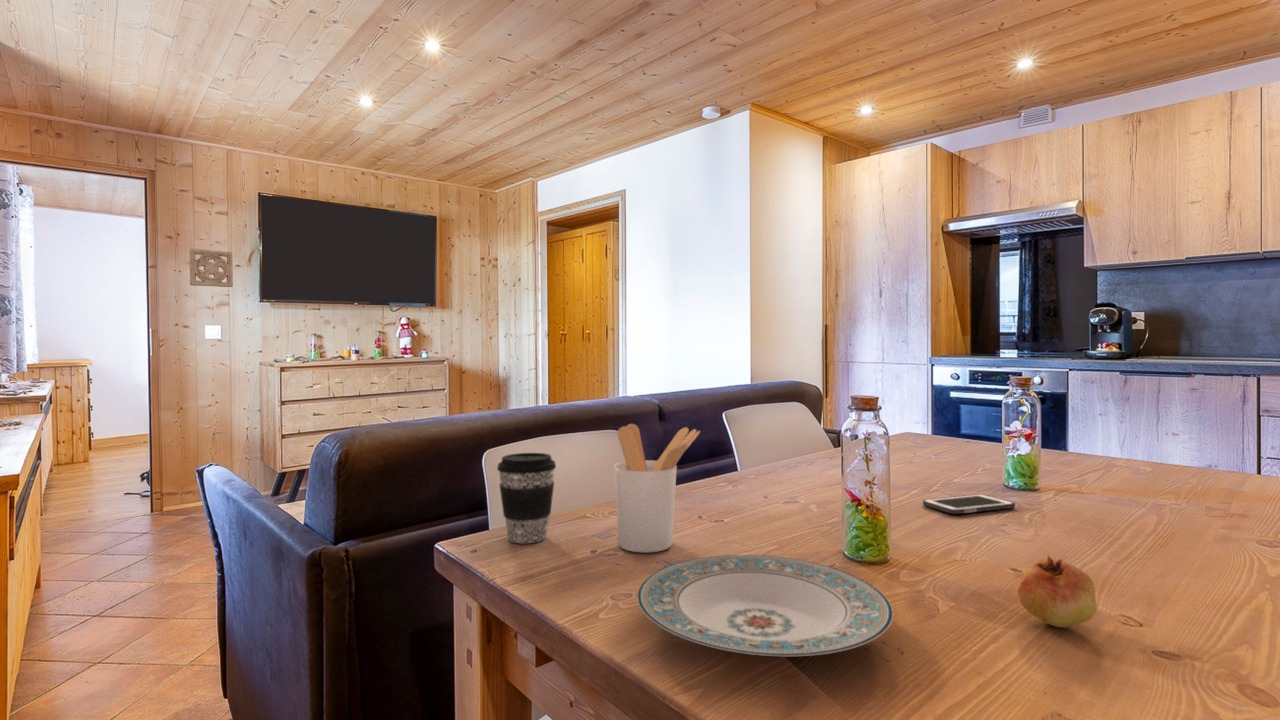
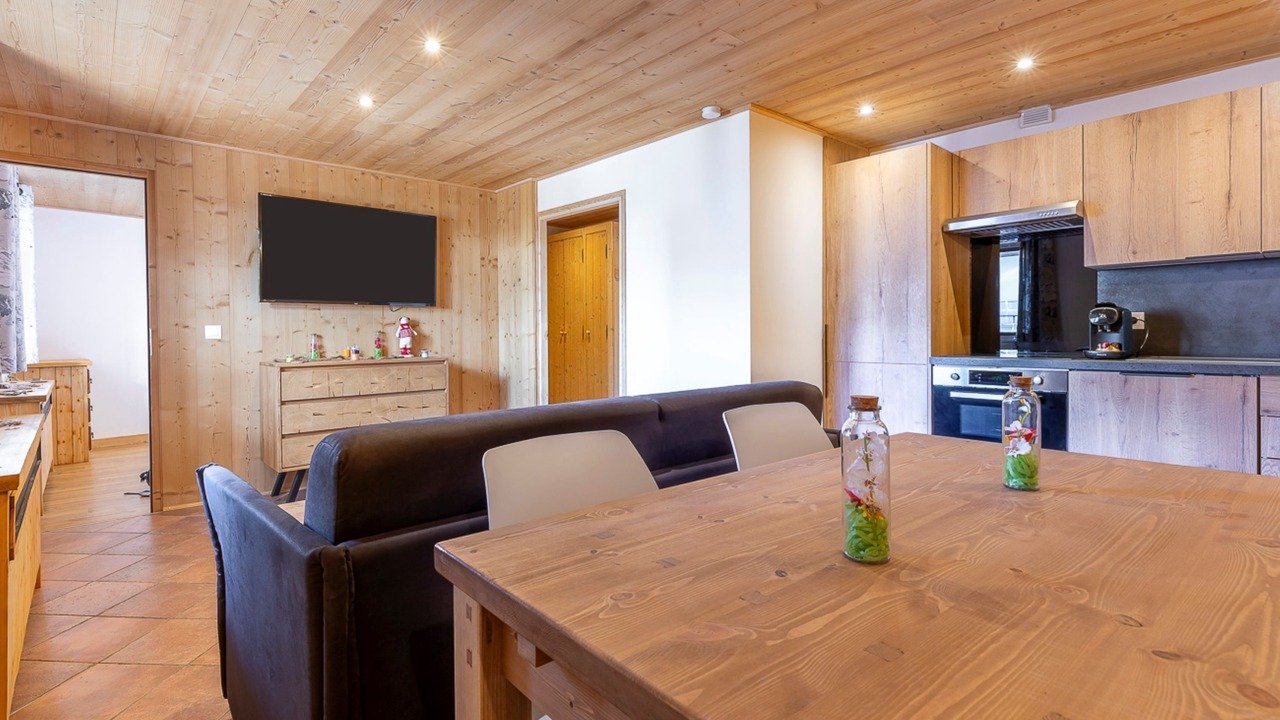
- cell phone (968, 504)
- coffee cup (527, 497)
- utensil holder (659, 483)
- plate (760, 610)
- fruit (1057, 588)
- wall ornament (211, 267)
